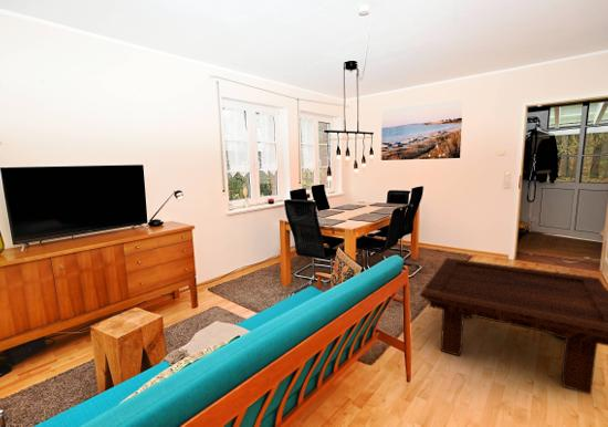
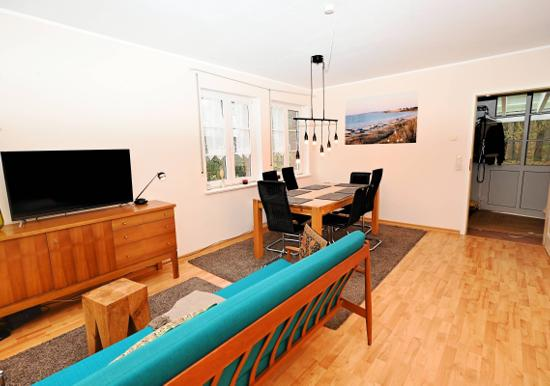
- coffee table (511, 314)
